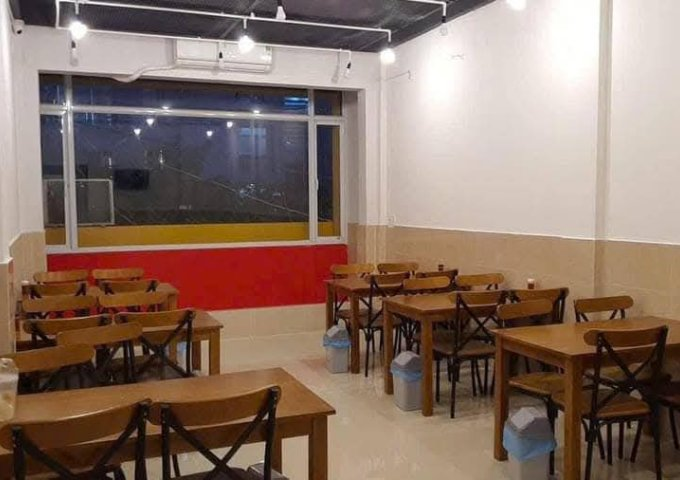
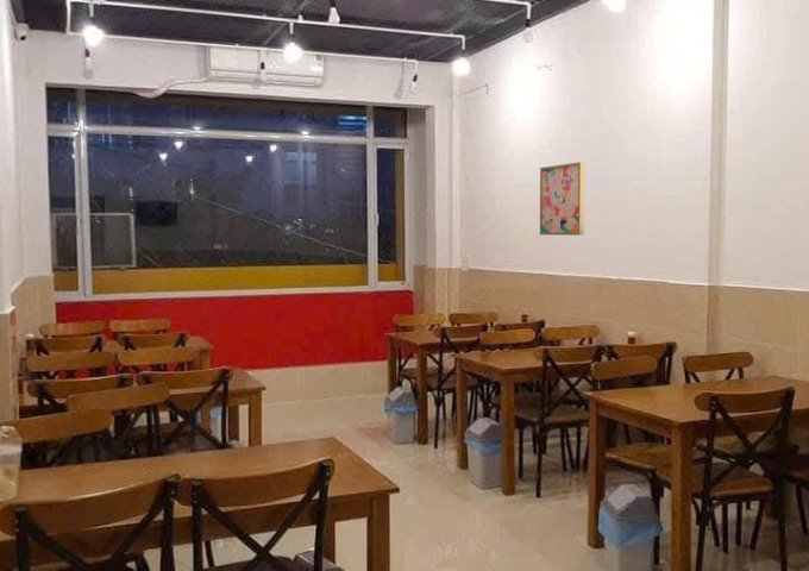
+ wall art (560, 200)
